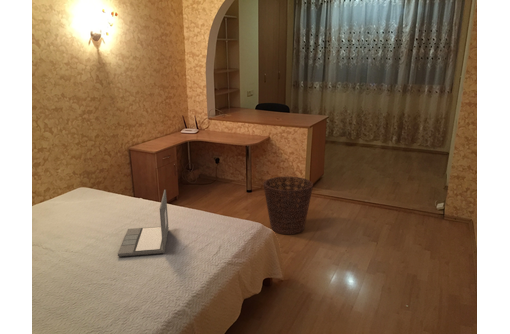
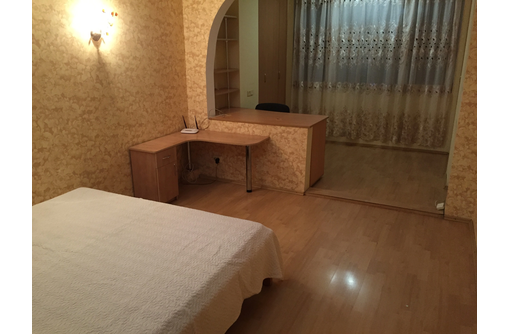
- laptop (143, 228)
- basket (287, 205)
